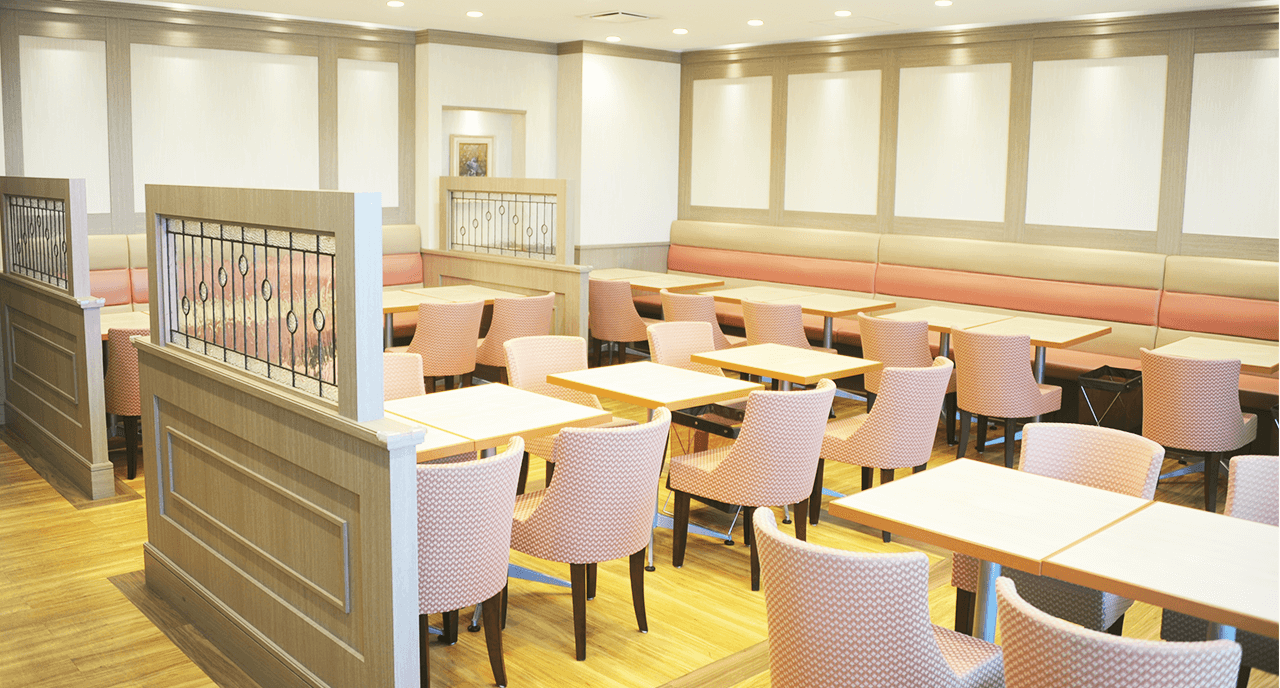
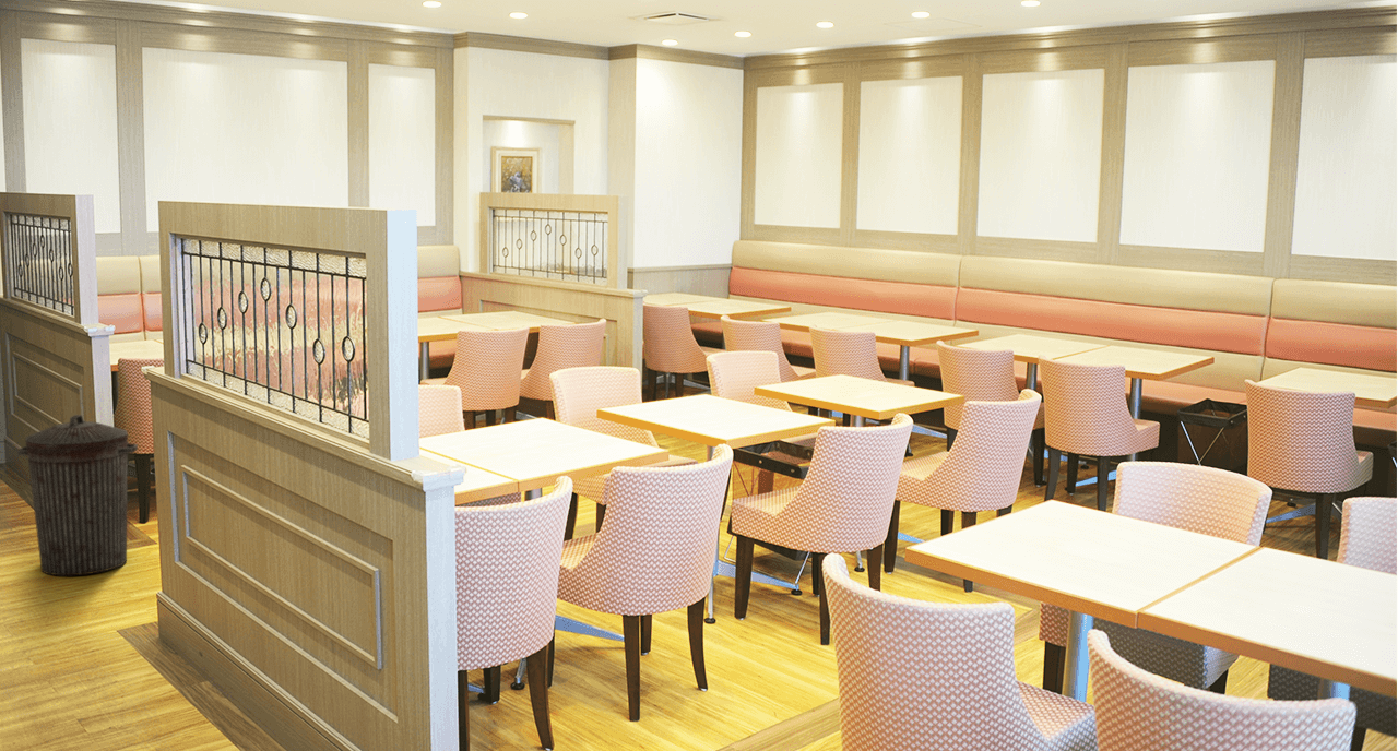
+ trash can (80, 490)
